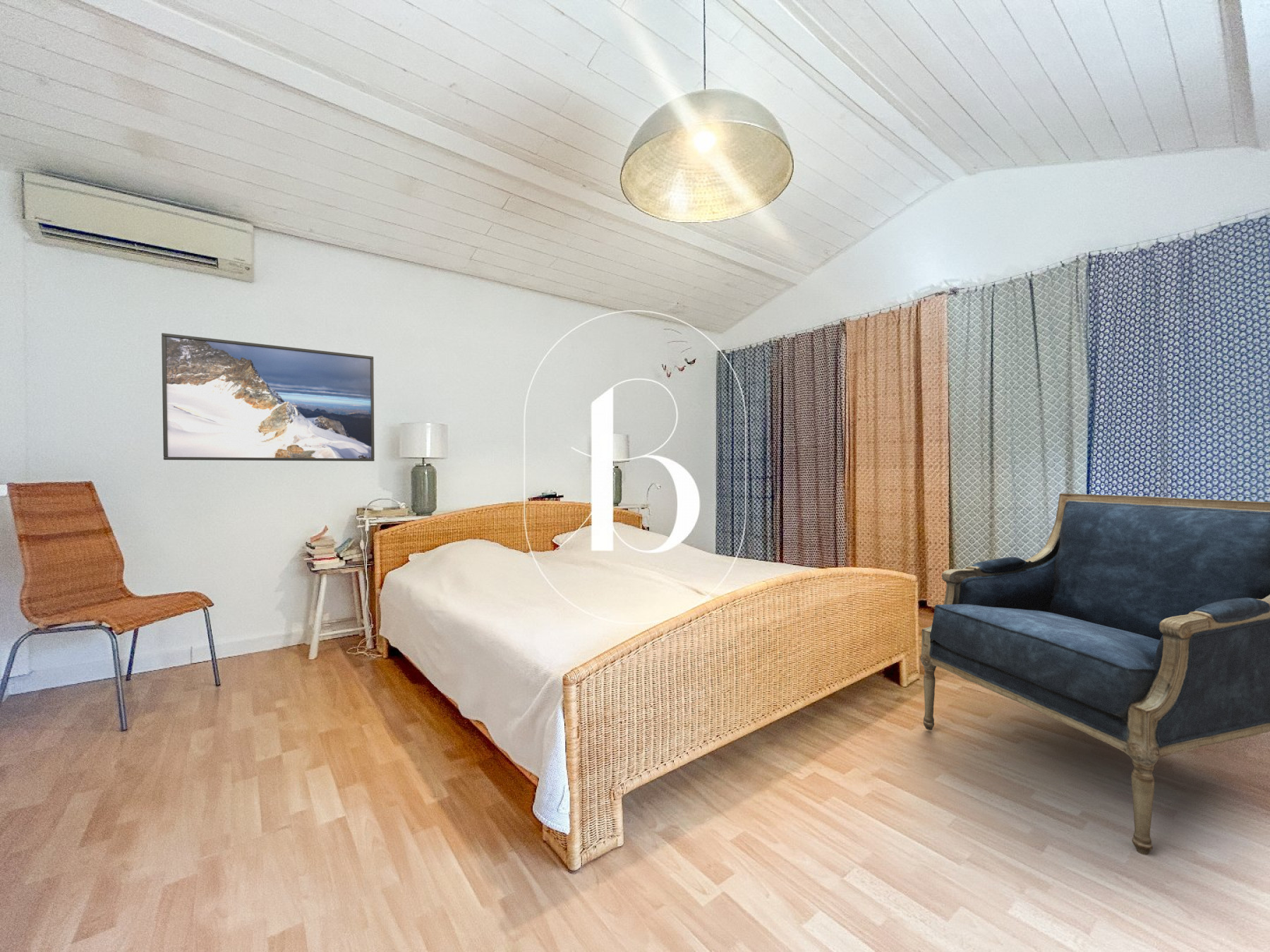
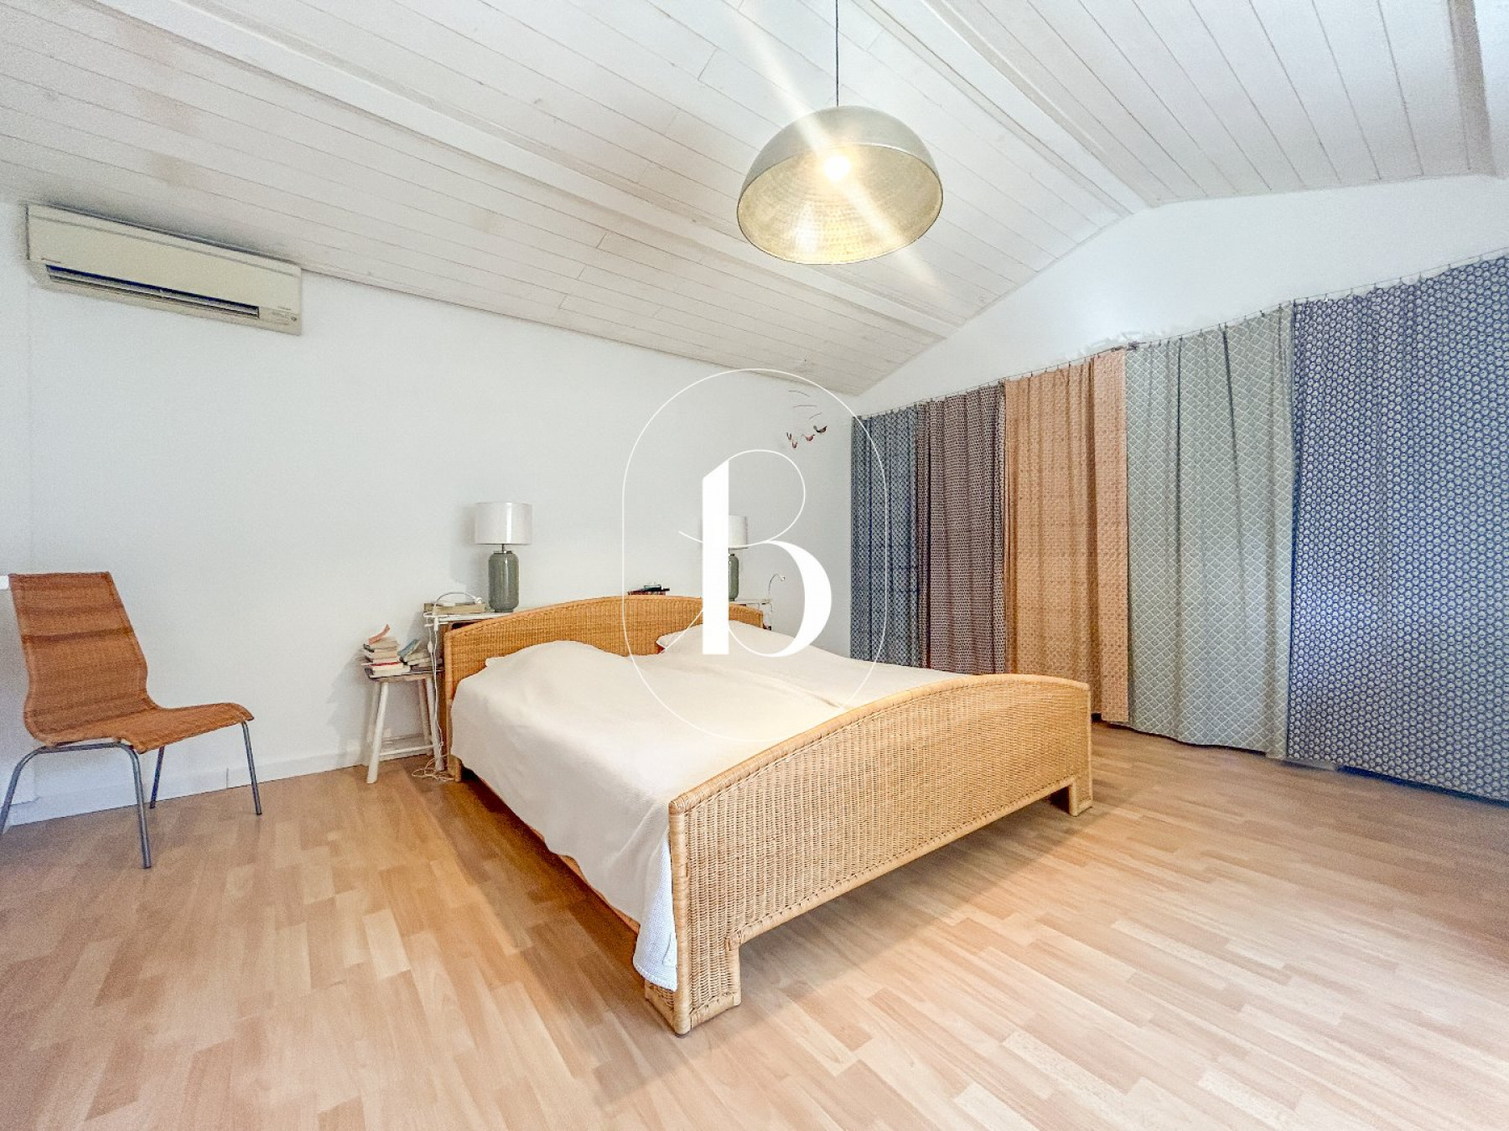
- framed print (278, 403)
- armchair (1091, 630)
